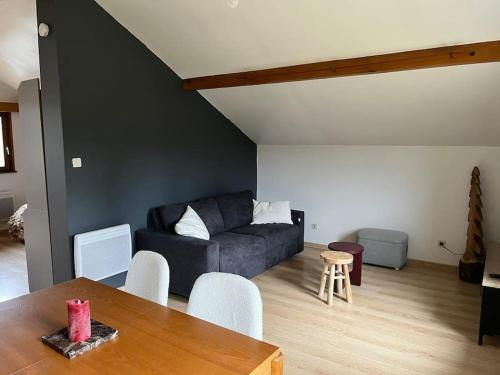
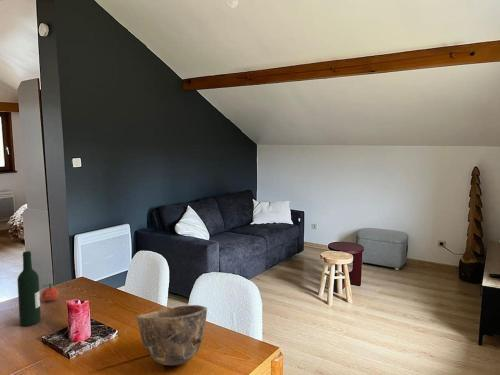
+ apple (50, 292)
+ bowl (172, 330)
+ wine bottle (28, 287)
